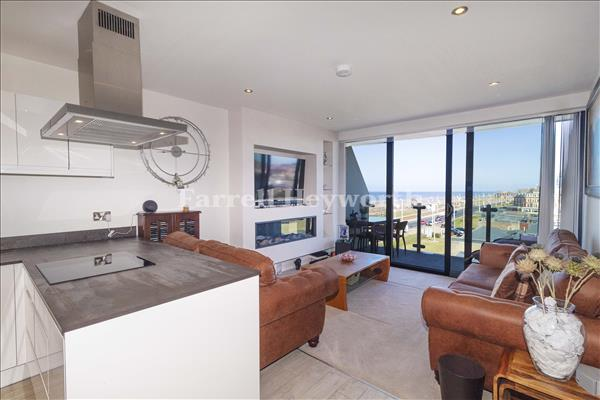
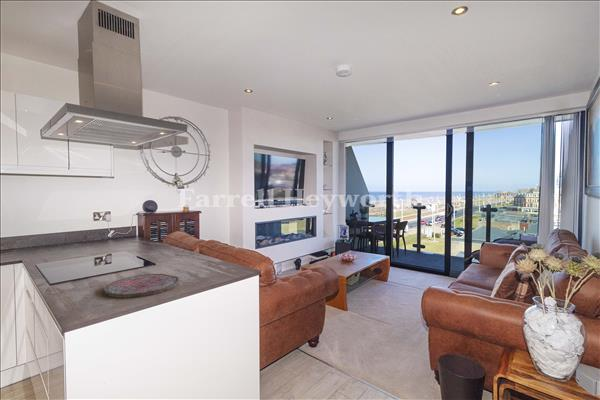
+ cutting board (143, 284)
